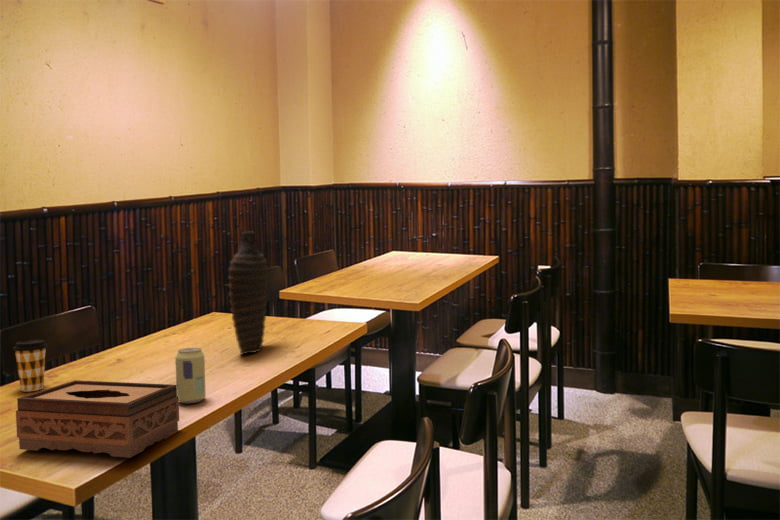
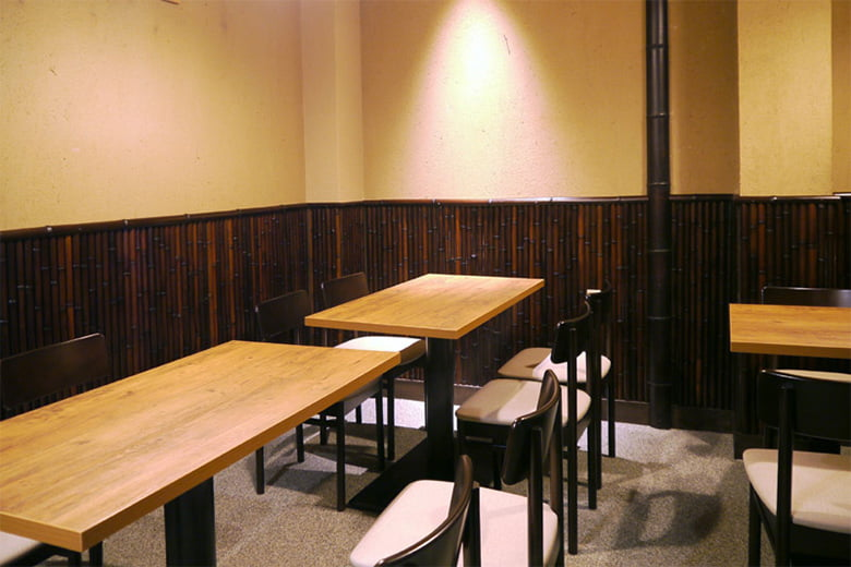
- coffee cup (31, 365)
- tissue box (100, 415)
- beverage can (190, 375)
- decorative vase (249, 292)
